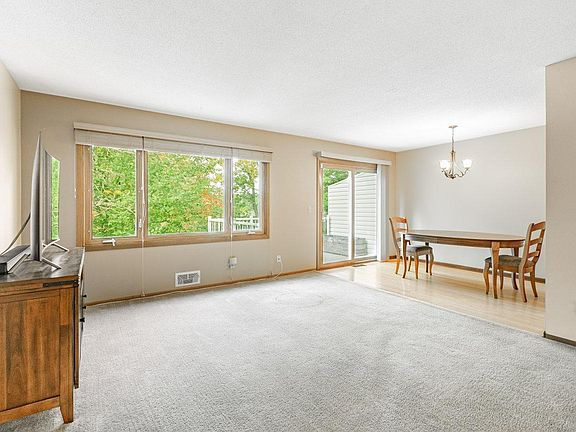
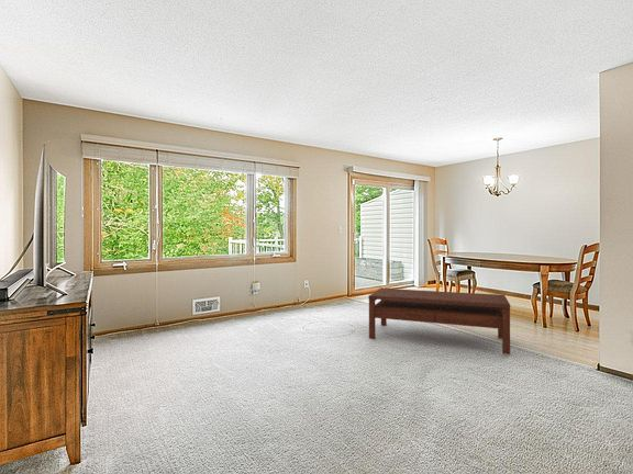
+ coffee table (436, 316)
